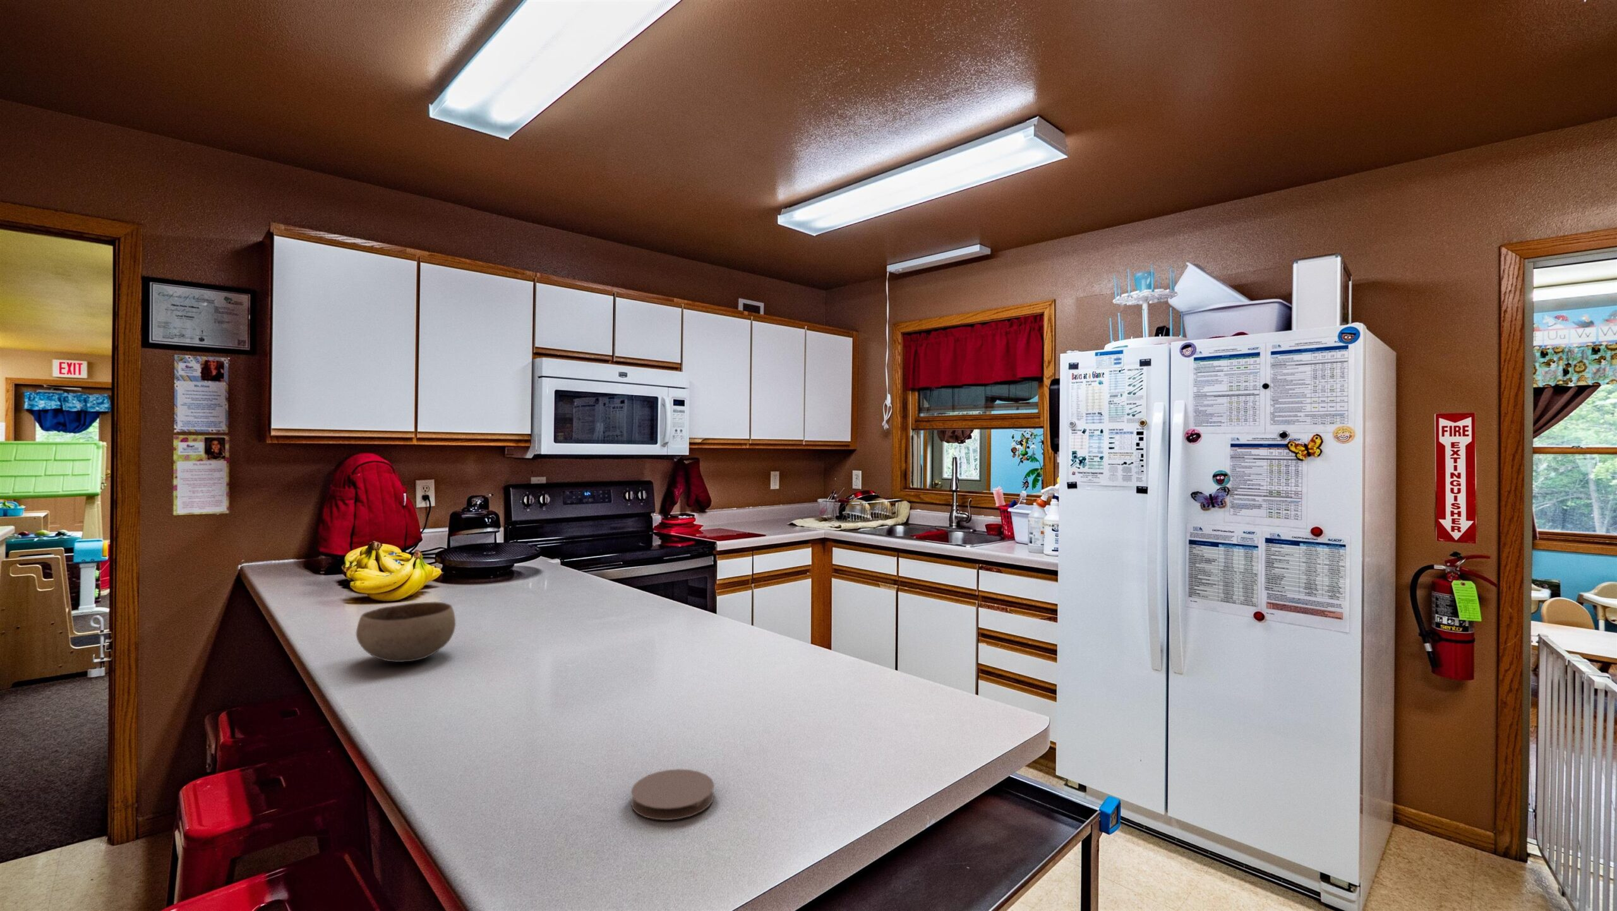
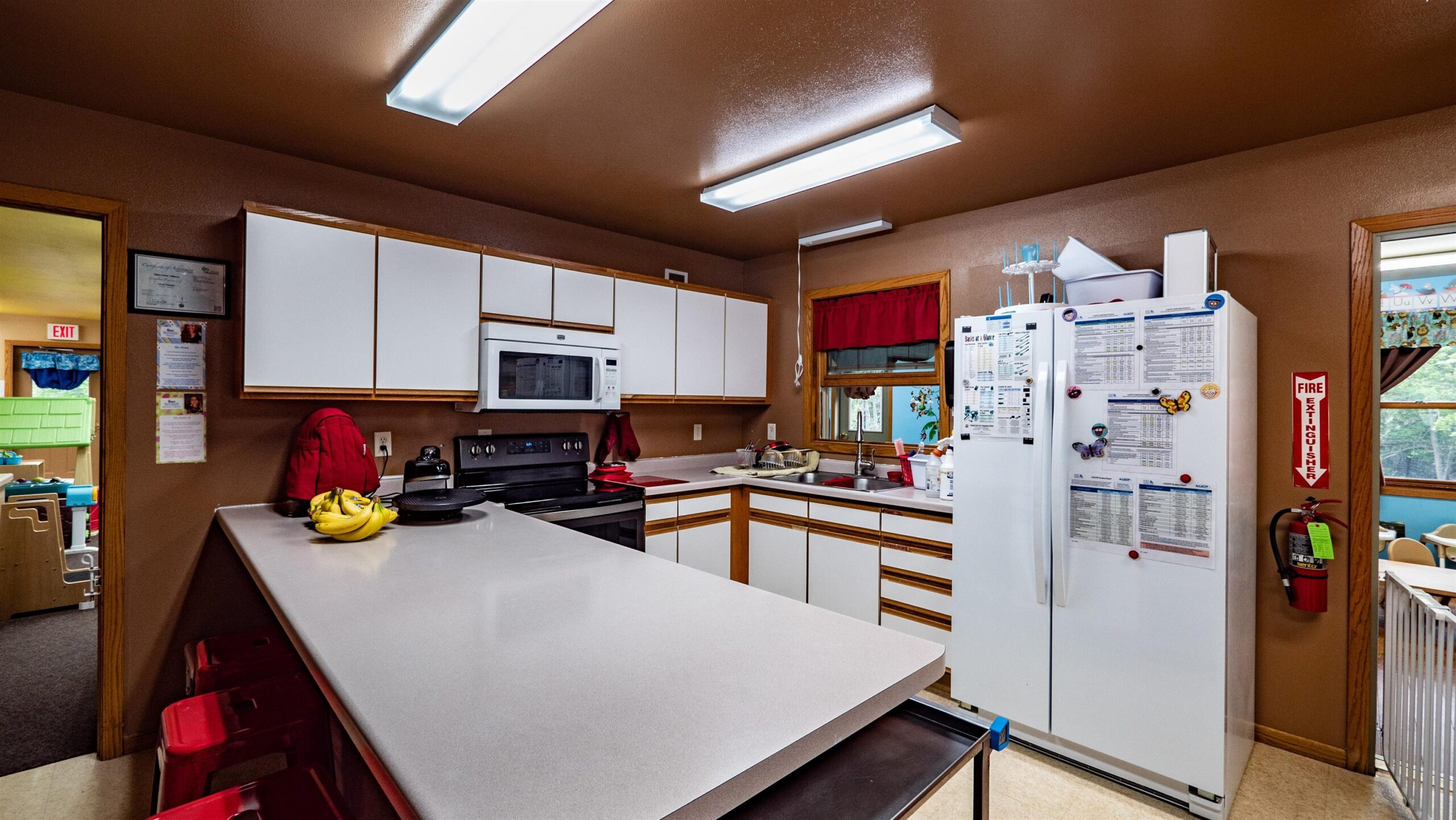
- coaster (673, 793)
- bowl (406, 633)
